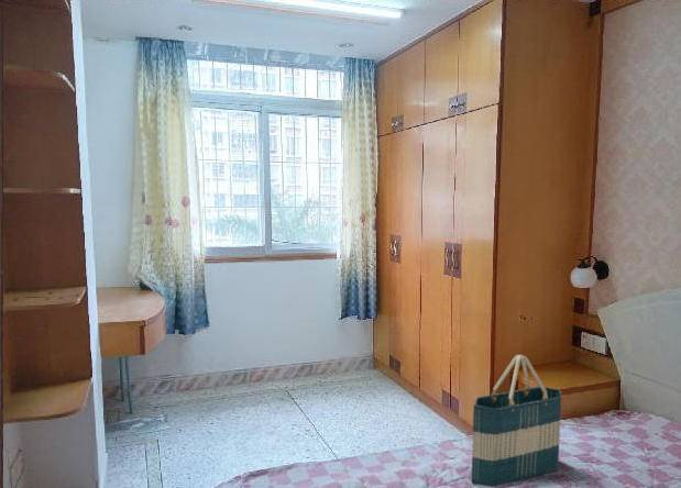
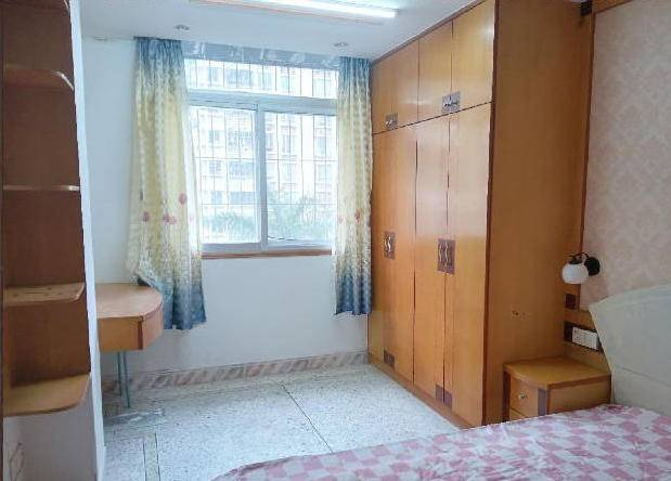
- tote bag (518, 413)
